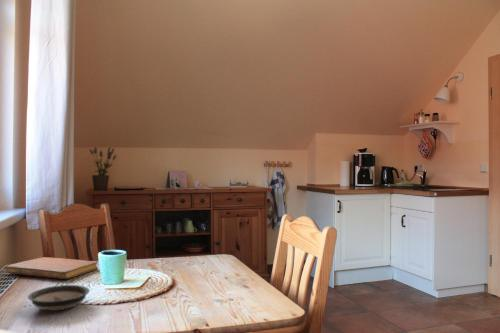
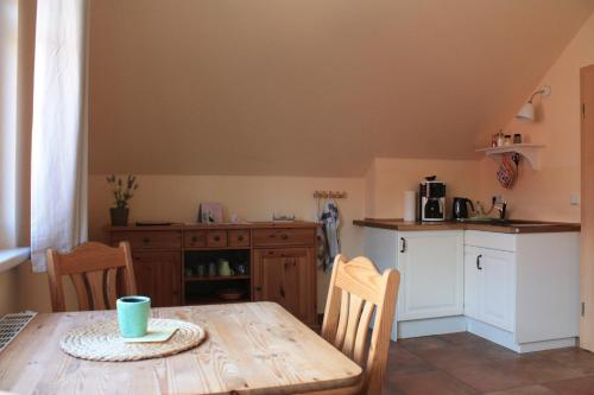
- notebook (53, 267)
- saucer (59, 299)
